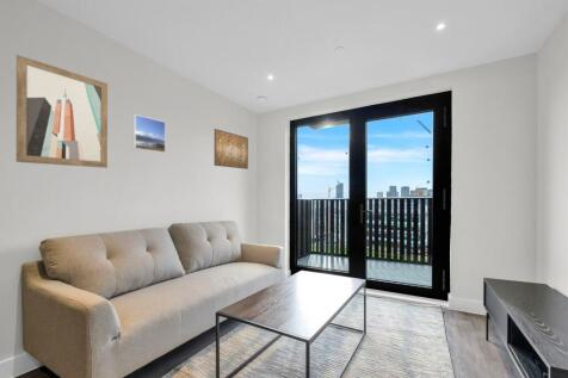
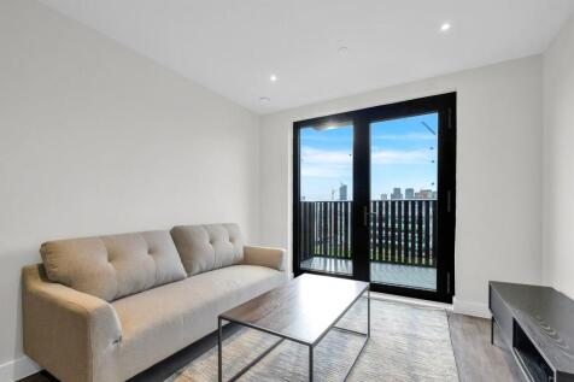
- wall art (67, 118)
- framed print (149, 134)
- wall art (231, 150)
